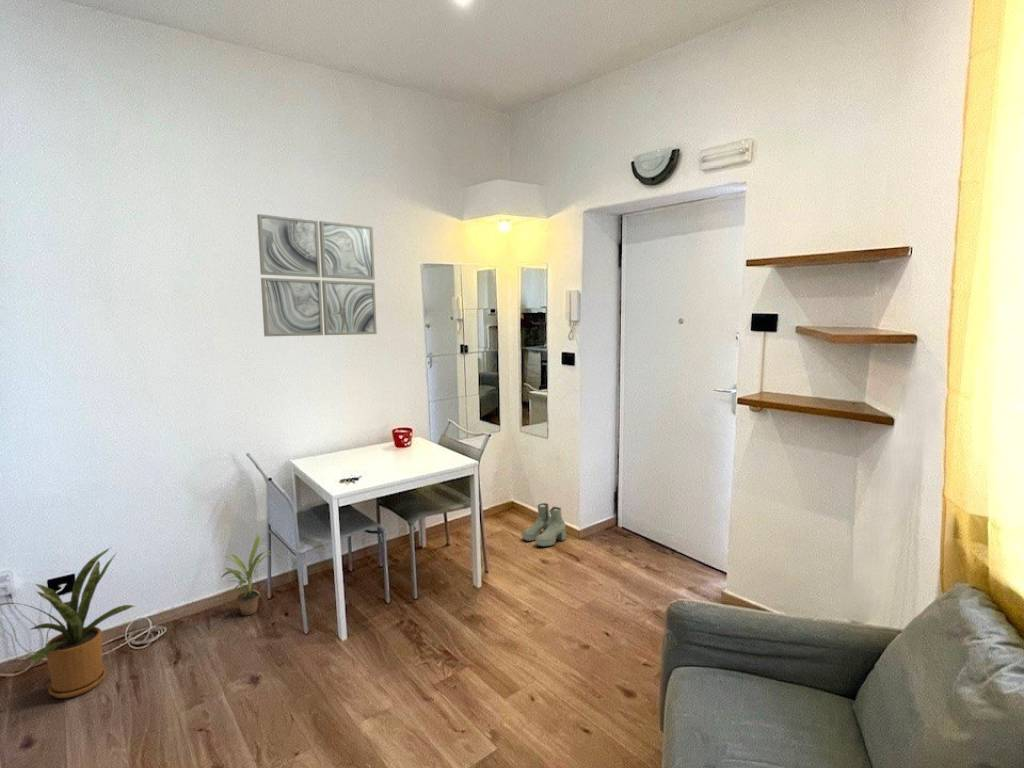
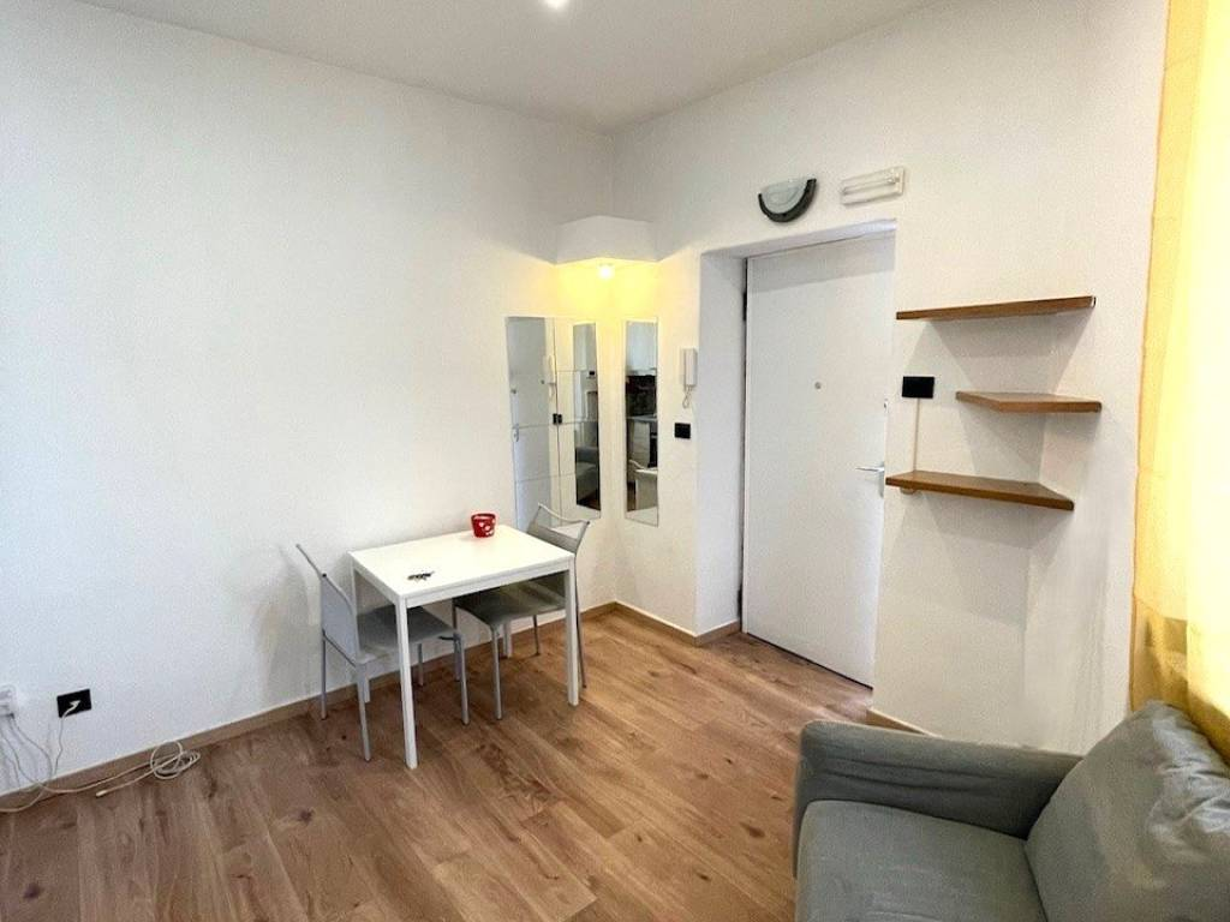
- boots (544, 523)
- potted plant (251, 578)
- house plant (68, 623)
- wall art (320, 280)
